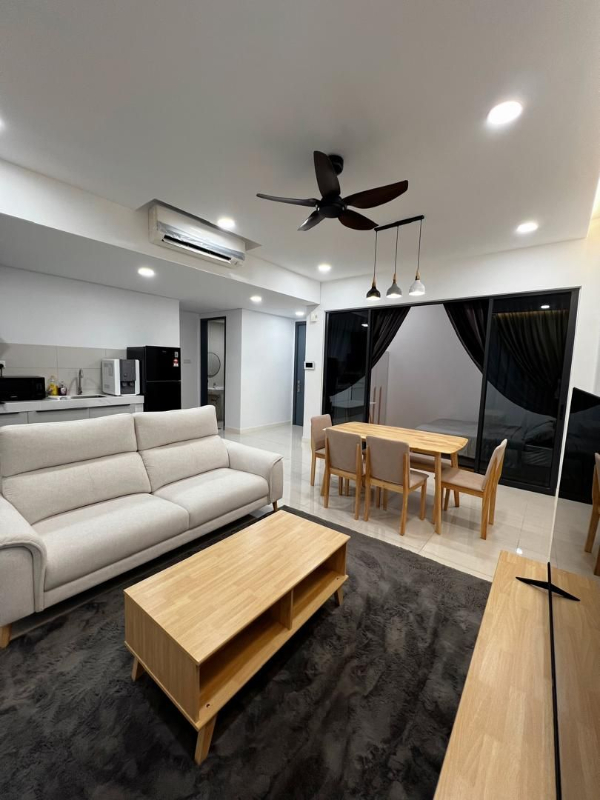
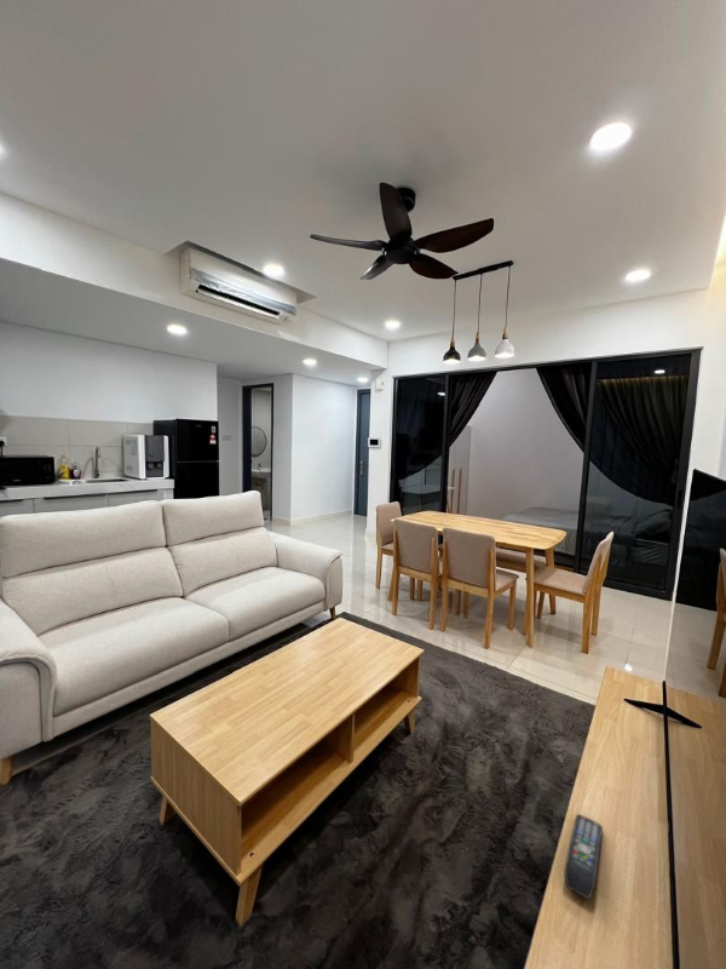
+ remote control (583, 850)
